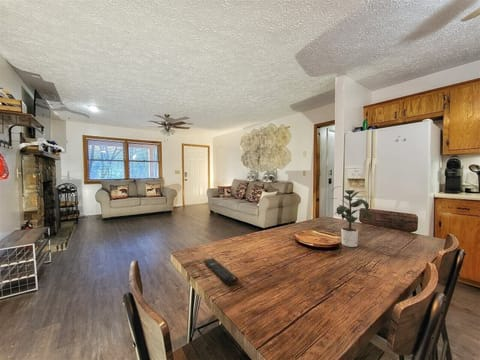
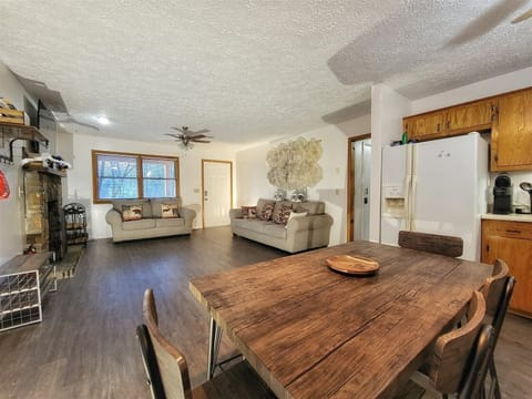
- remote control (219, 270)
- potted plant (353, 217)
